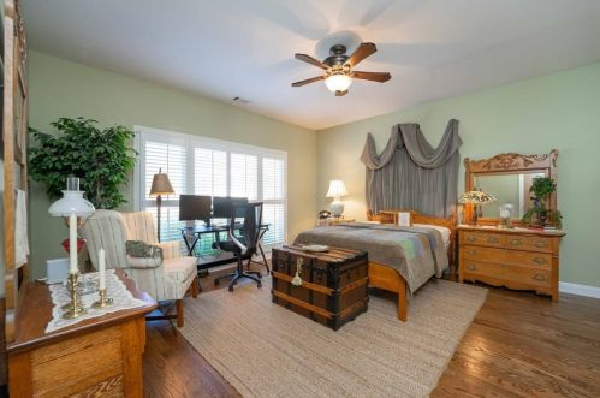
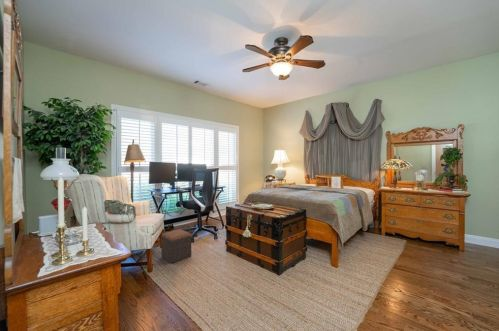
+ footstool (176, 244)
